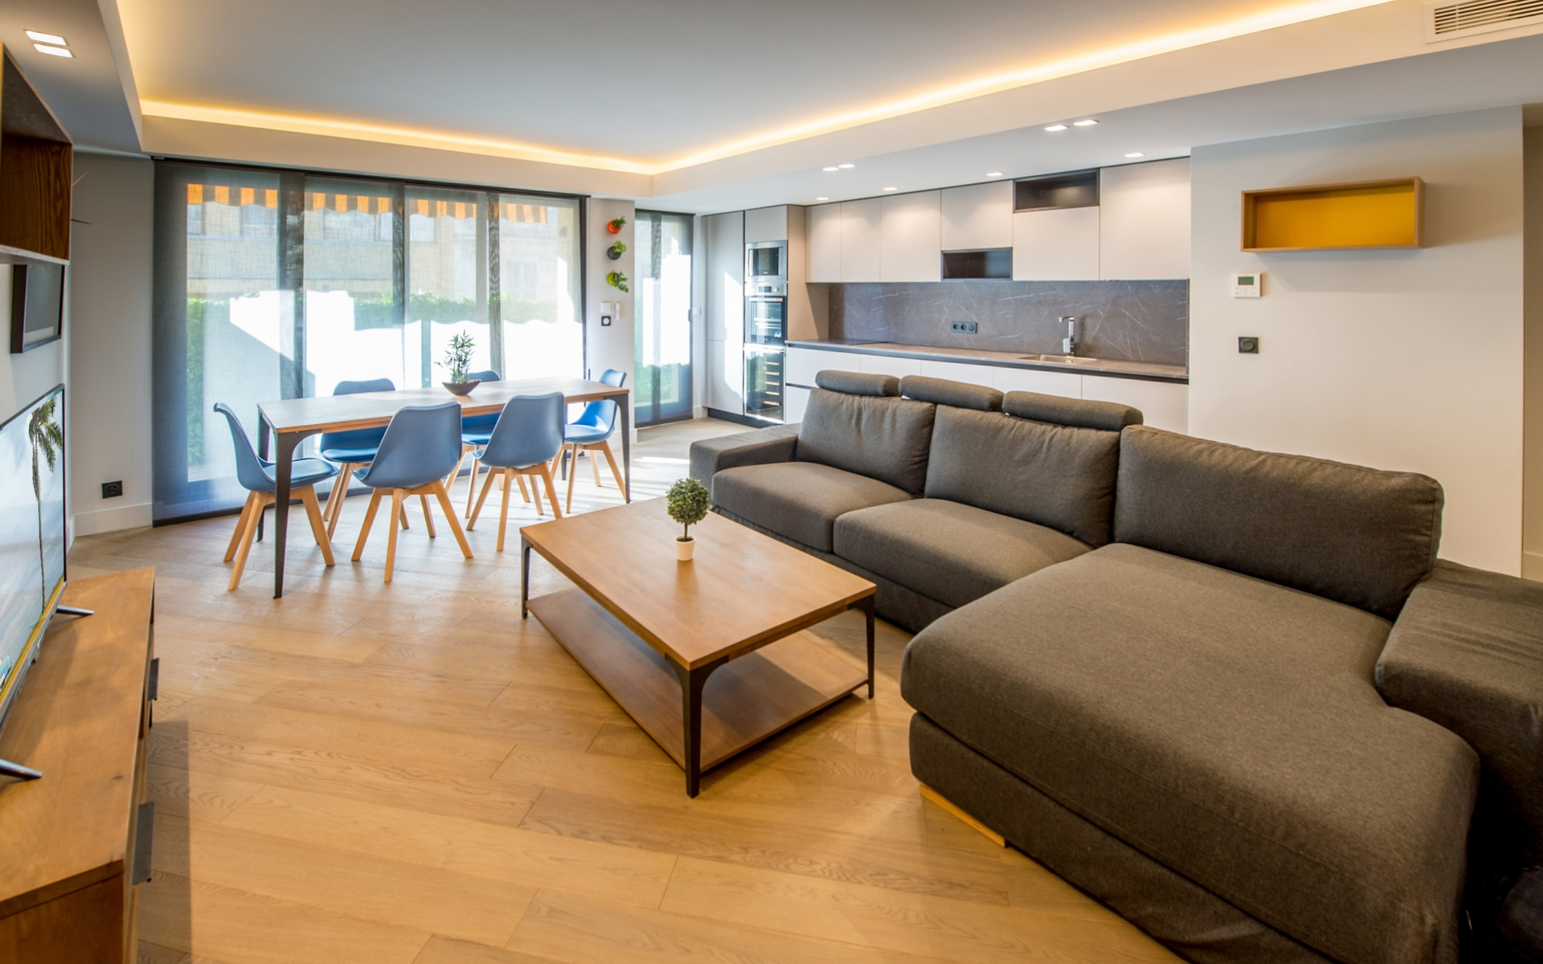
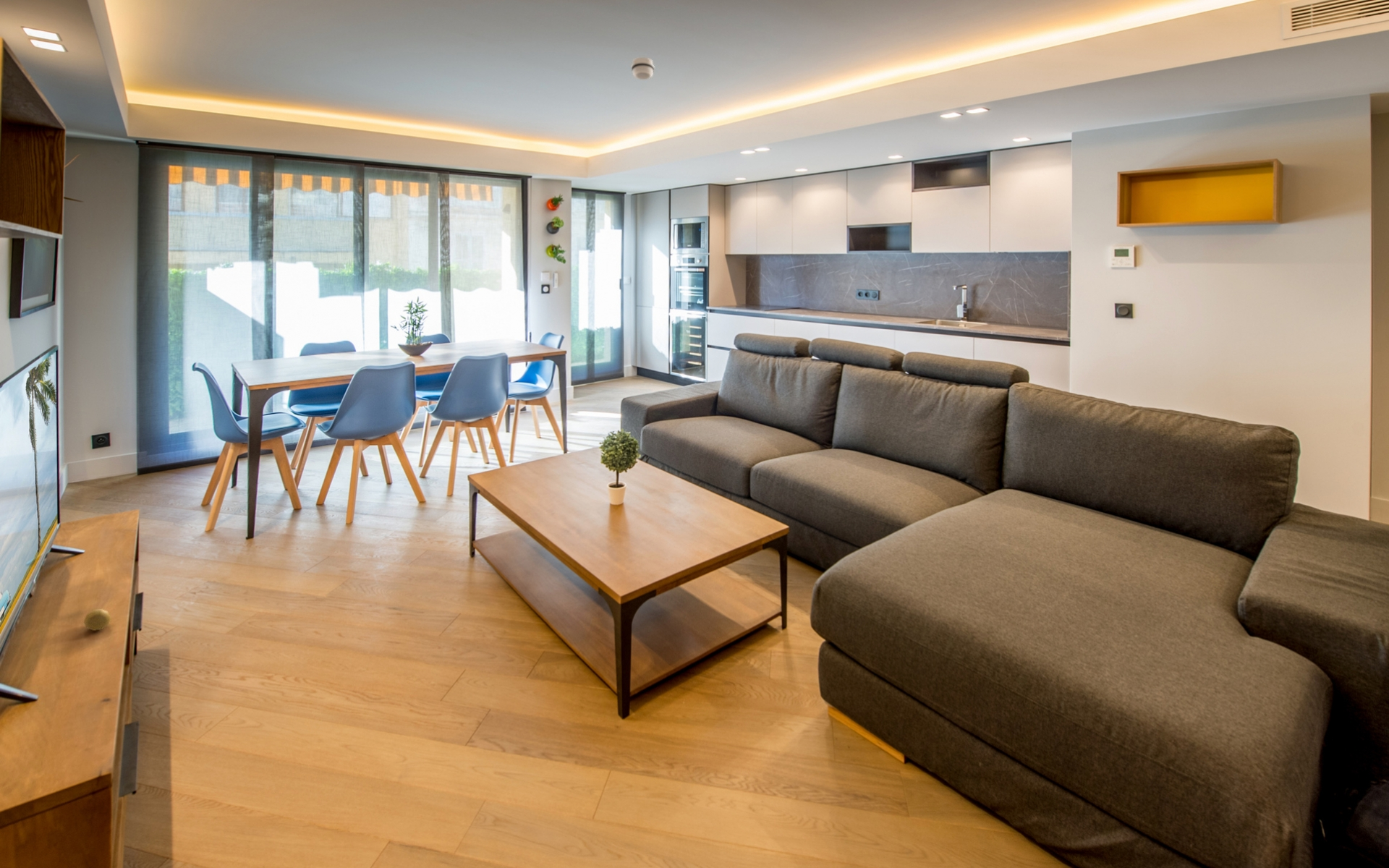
+ decorative egg (97, 618)
+ smoke detector (642, 69)
